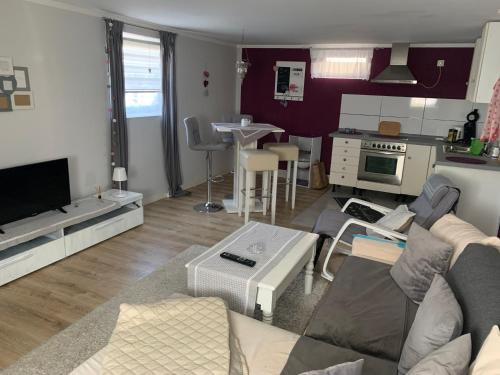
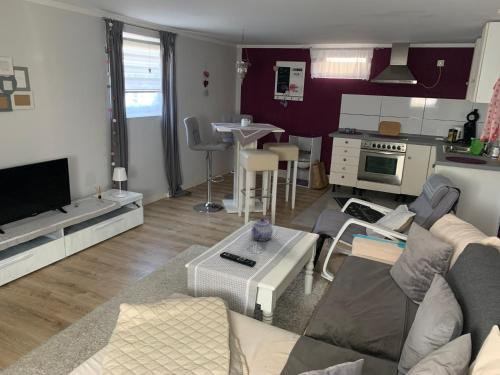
+ teapot (261, 228)
